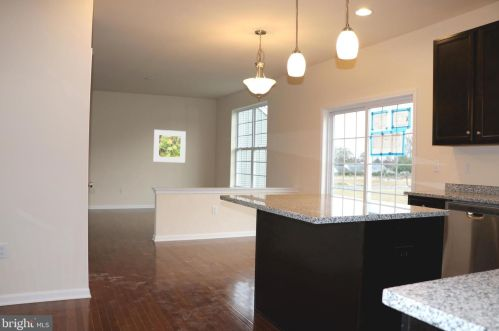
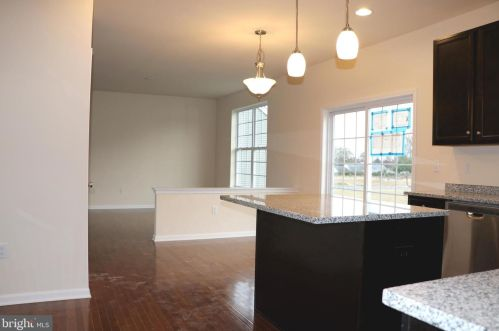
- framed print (169, 146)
